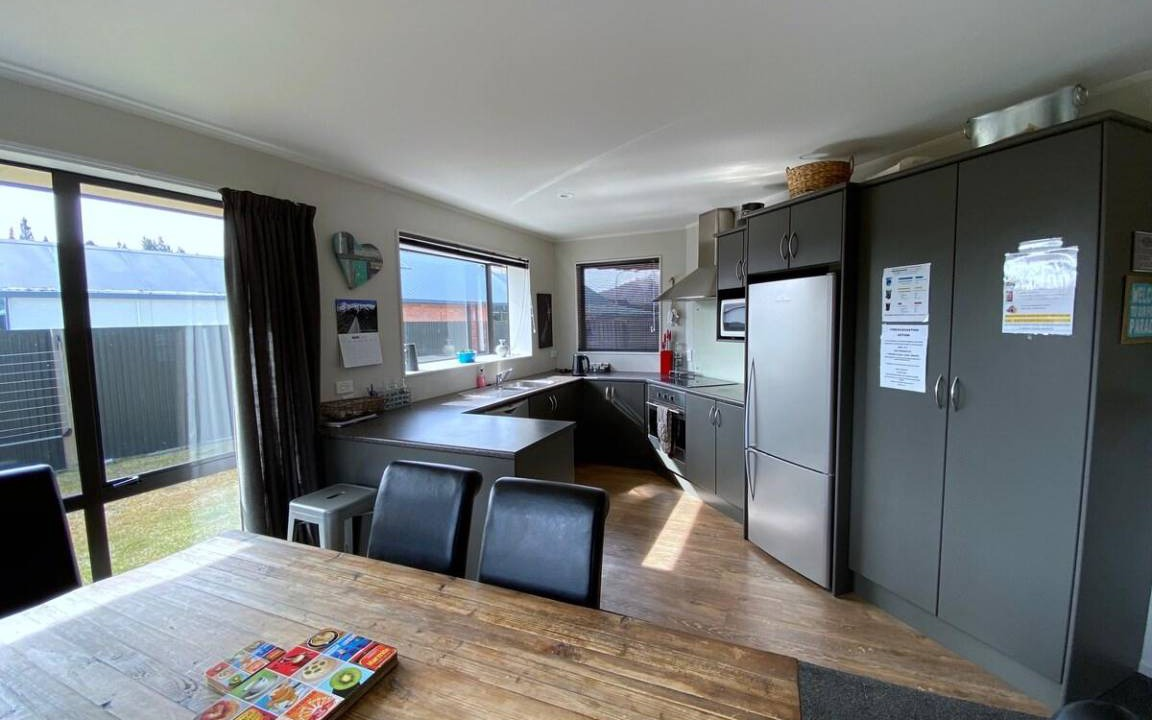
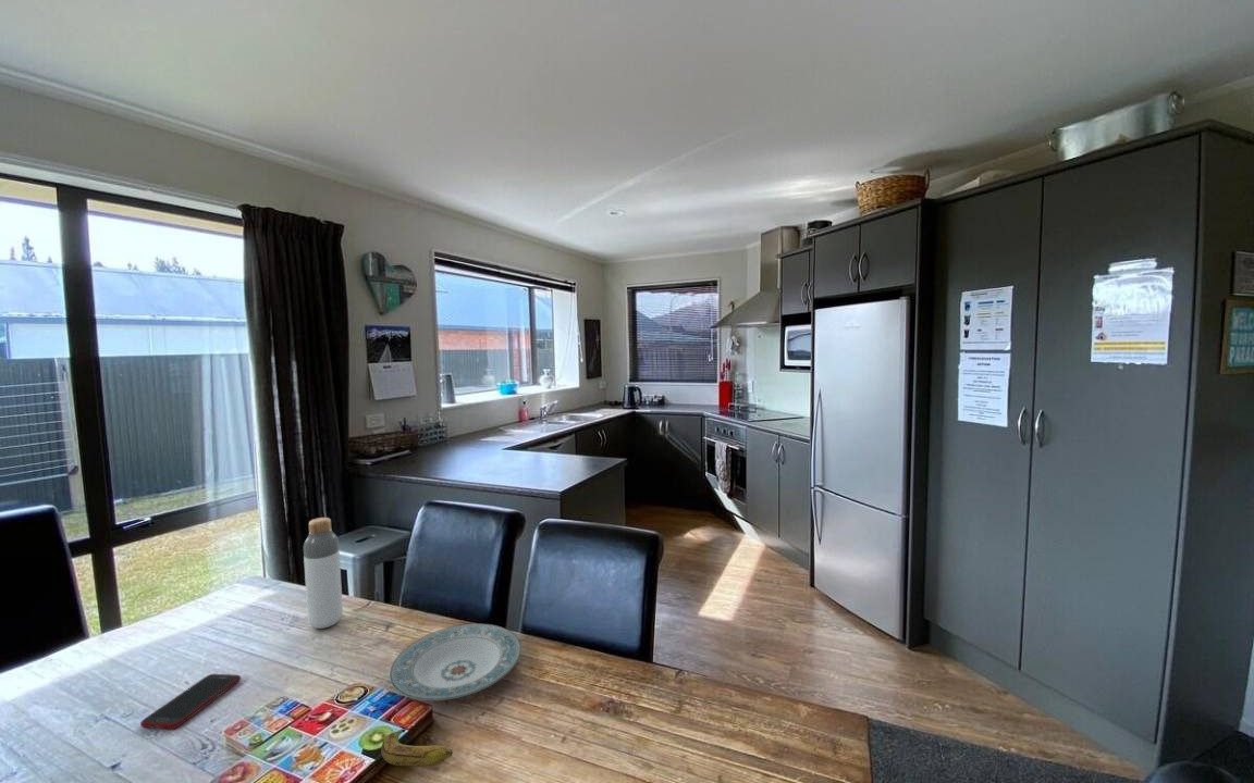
+ cell phone (194, 699)
+ banana (417, 747)
+ plate (458, 663)
+ bottle (322, 572)
